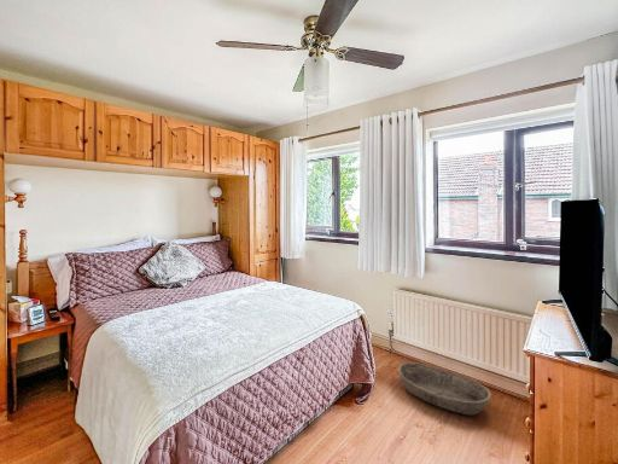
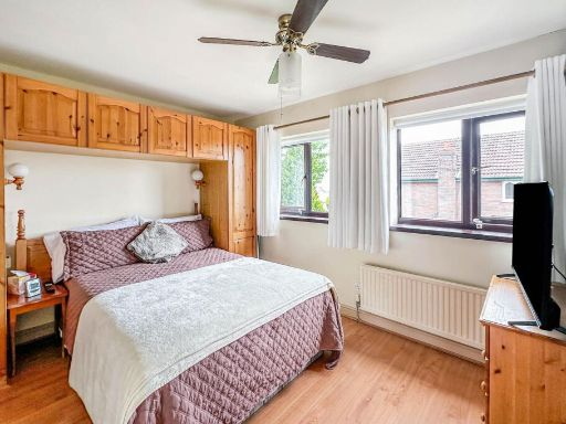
- basket (441, 387)
